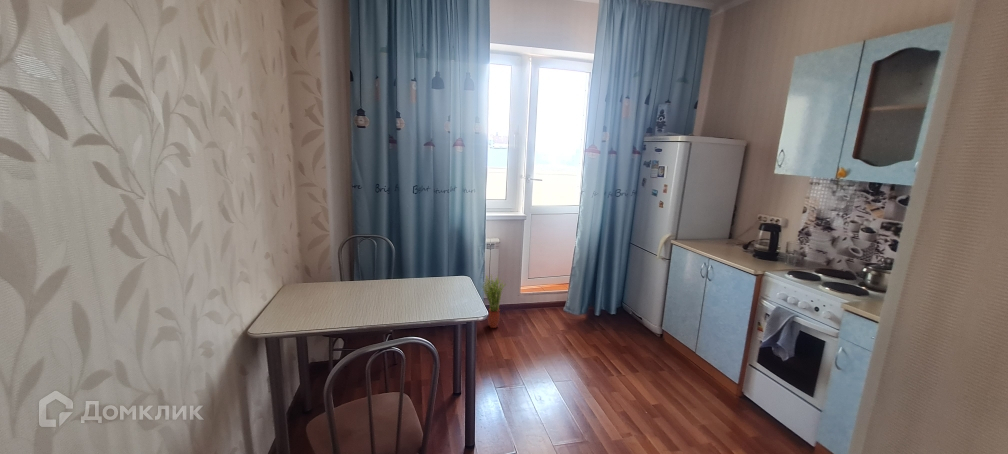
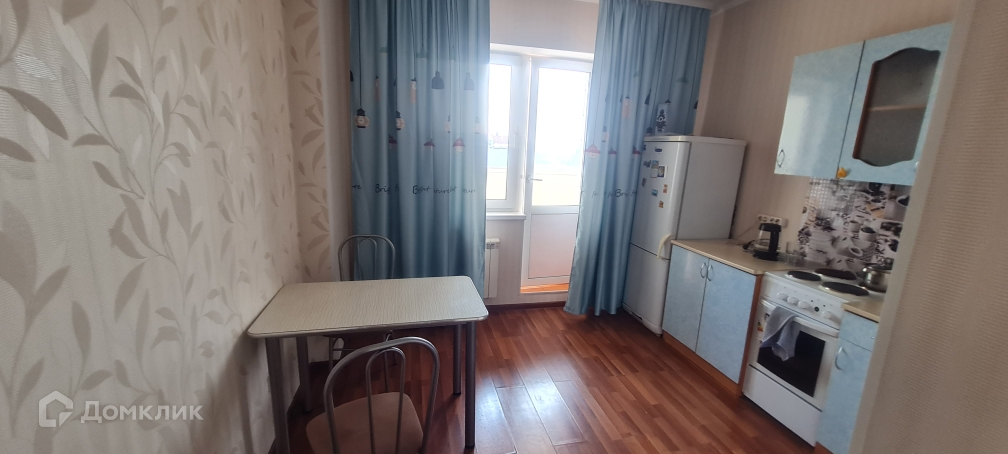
- potted plant (492, 302)
